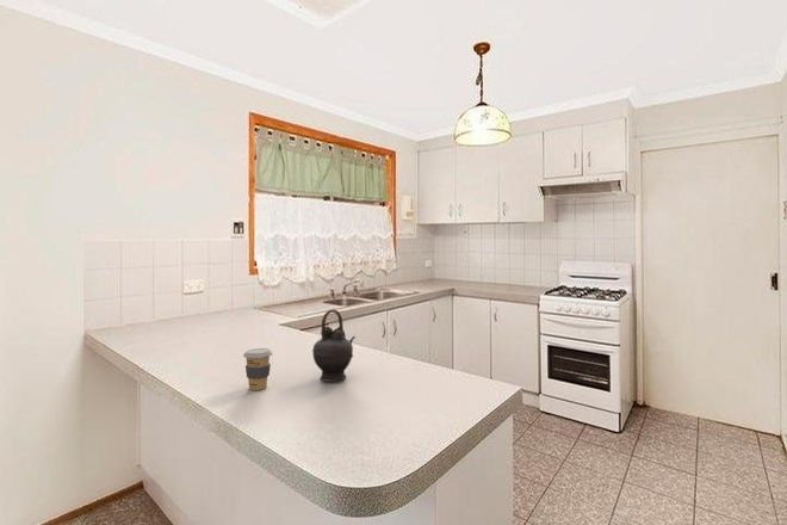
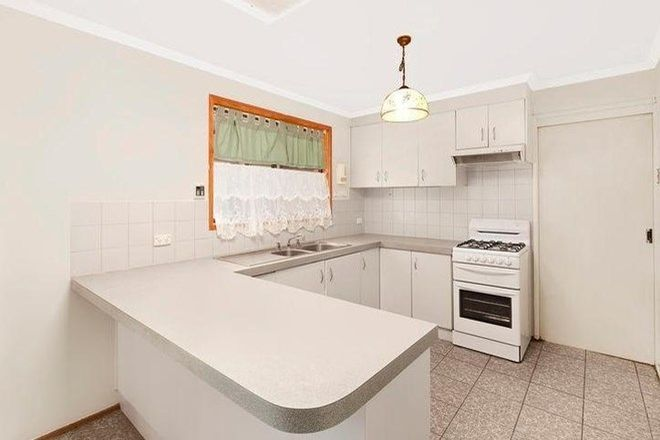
- teapot (336, 344)
- coffee cup (258, 369)
